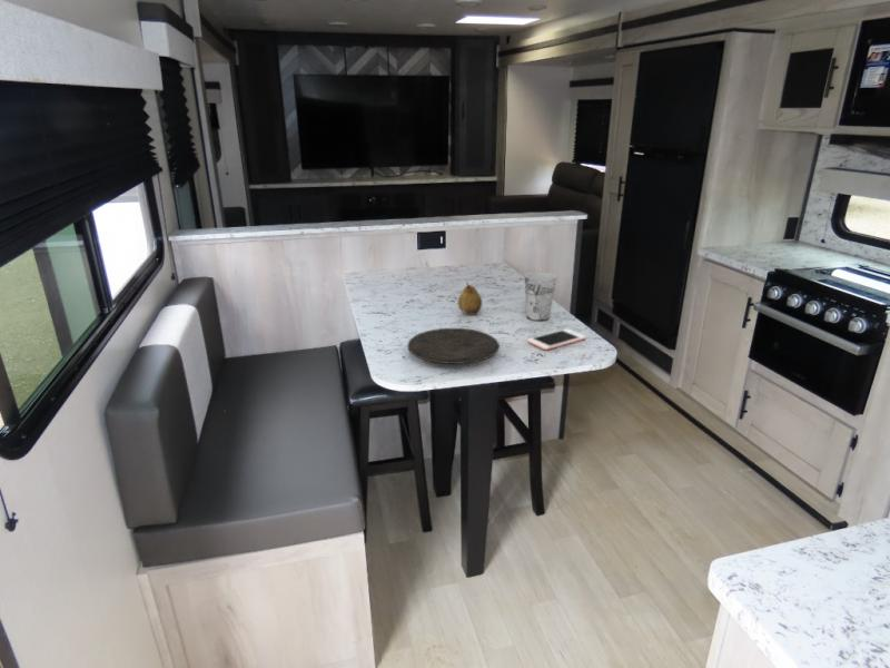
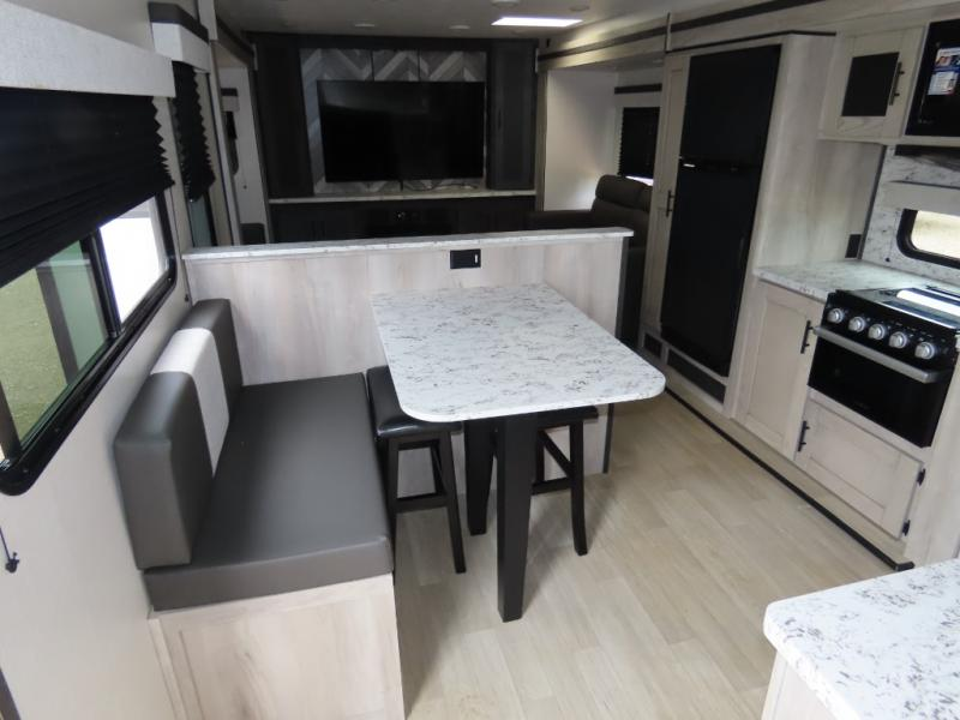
- plate (453, 347)
- cell phone (556, 338)
- cup (538, 296)
- fruit (469, 296)
